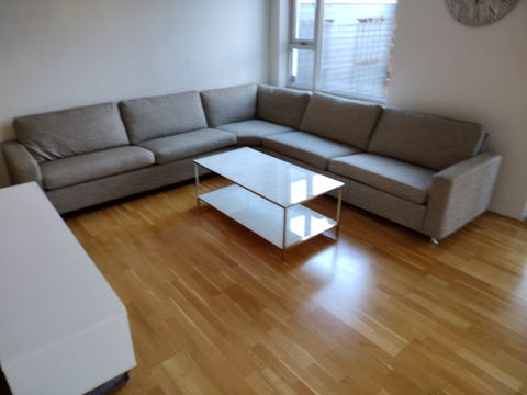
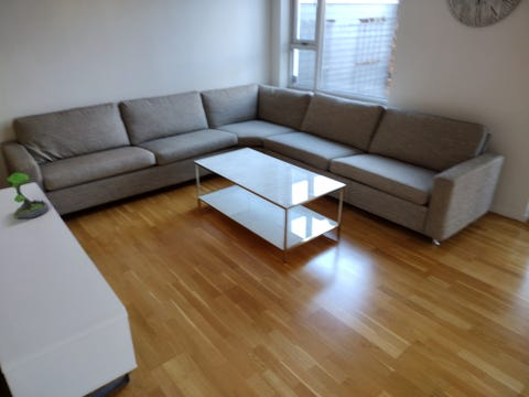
+ plant (23, 195)
